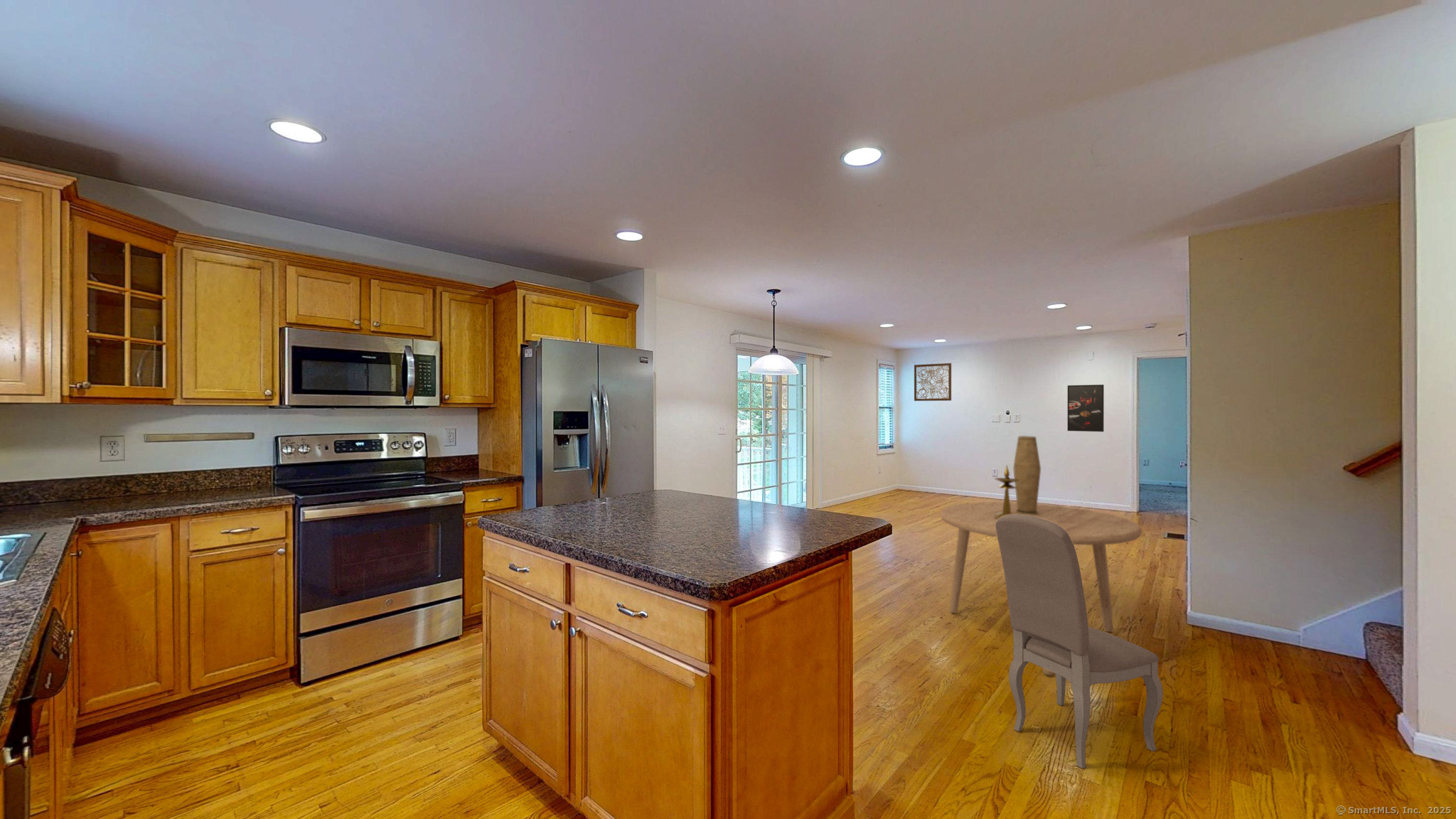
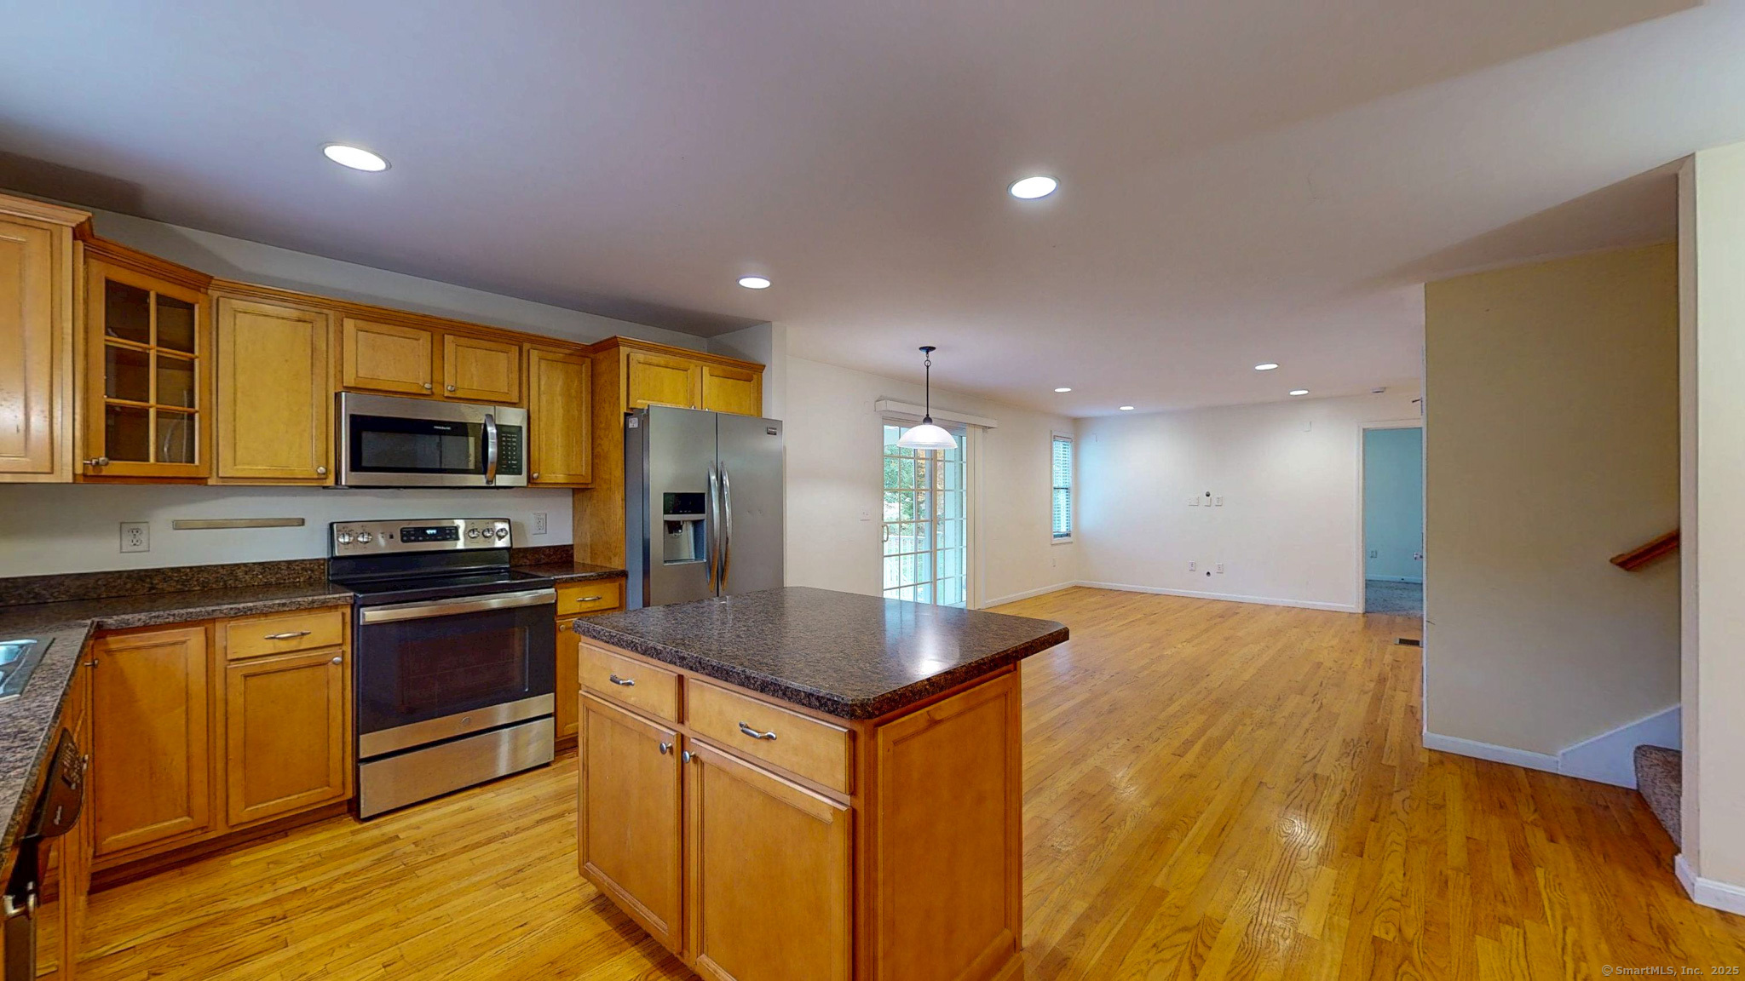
- candlestick (1007, 491)
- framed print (1085, 408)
- dining chair (1074, 623)
- wall art (931, 382)
- dining table (1073, 543)
- vase (1027, 474)
